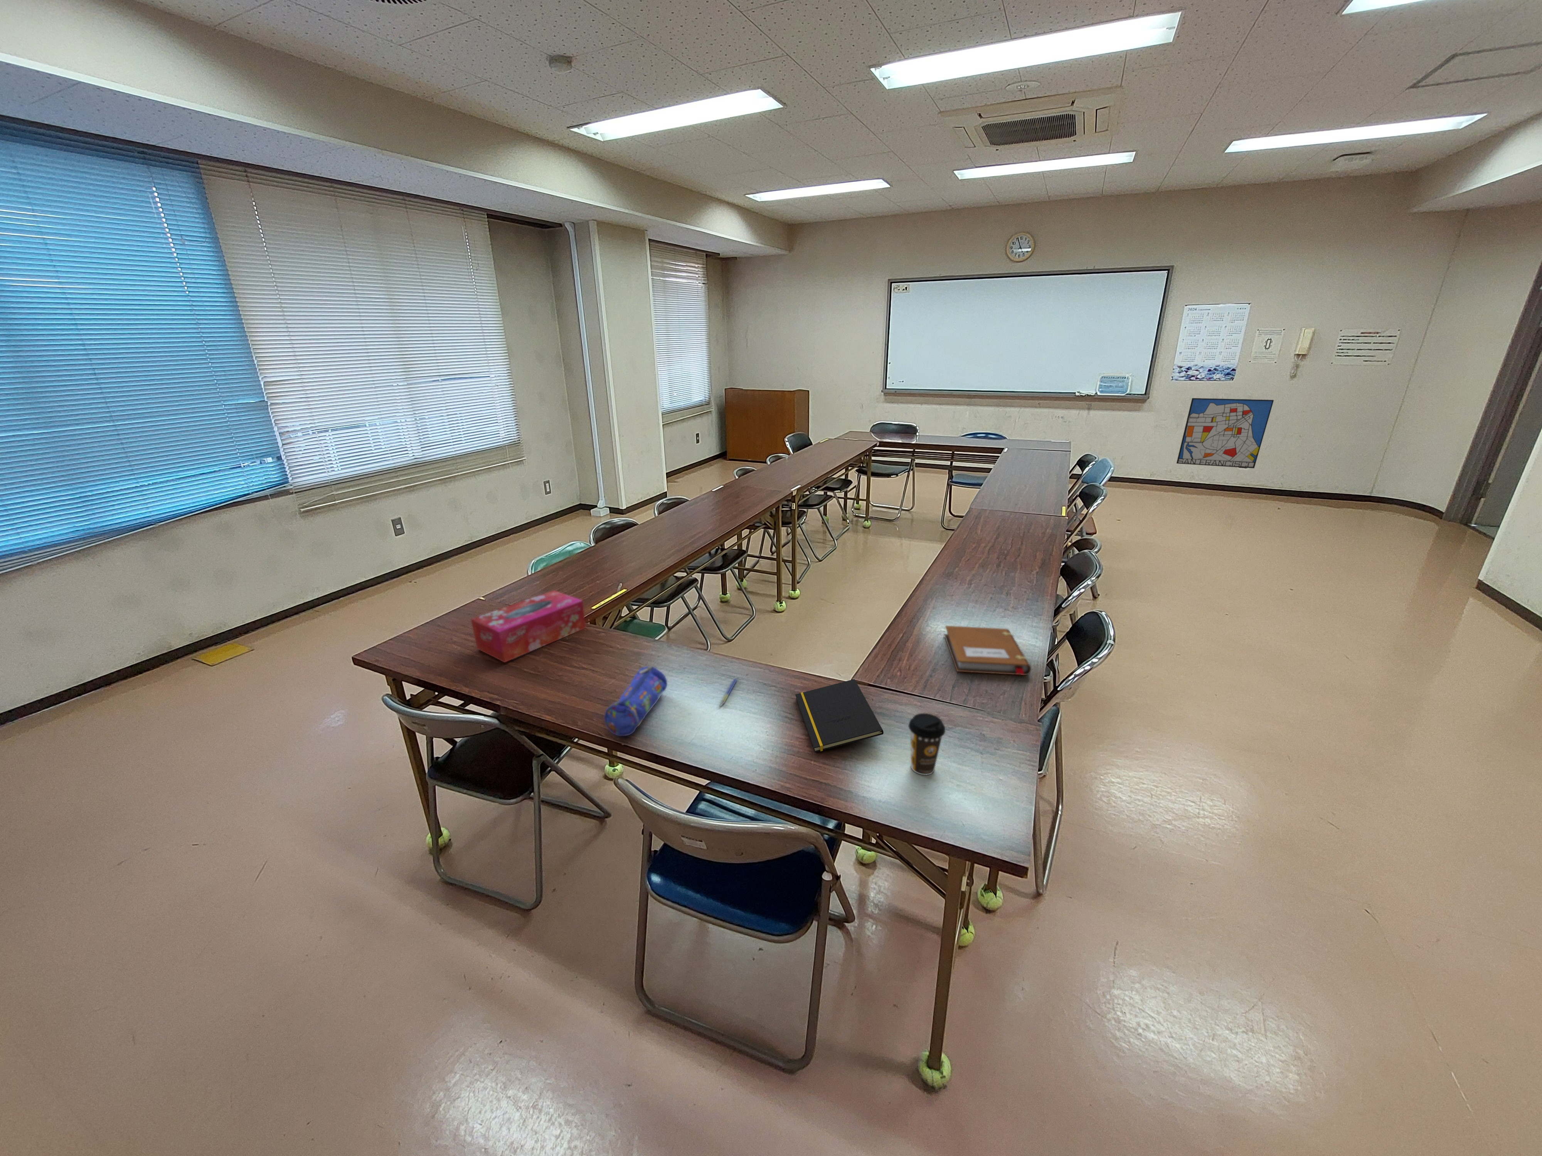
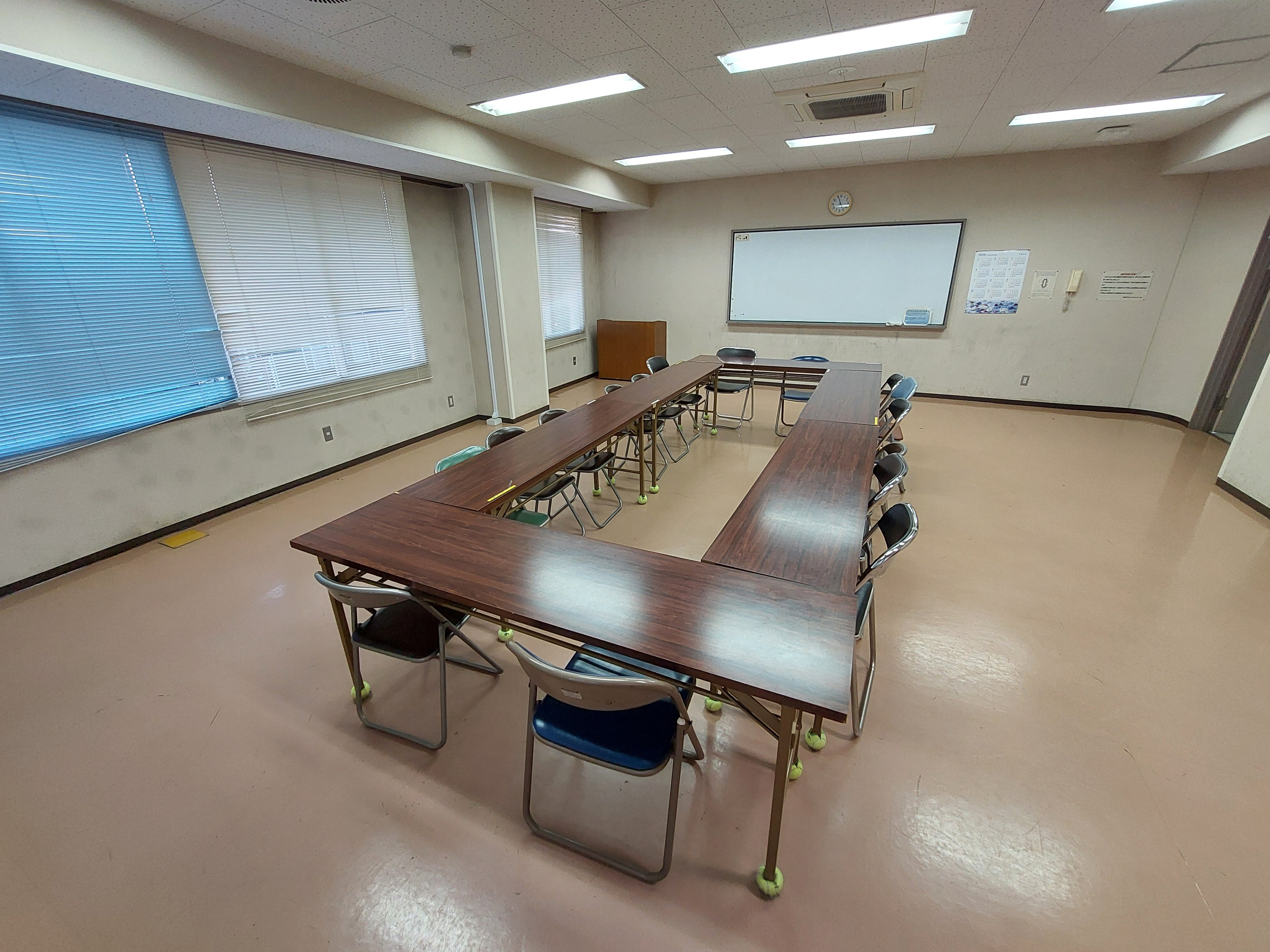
- pencil case (637, 697)
- pen (729, 691)
- wall art (1223, 432)
- tissue box (531, 623)
- notepad (837, 713)
- notebook (986, 650)
- coffee cup (925, 744)
